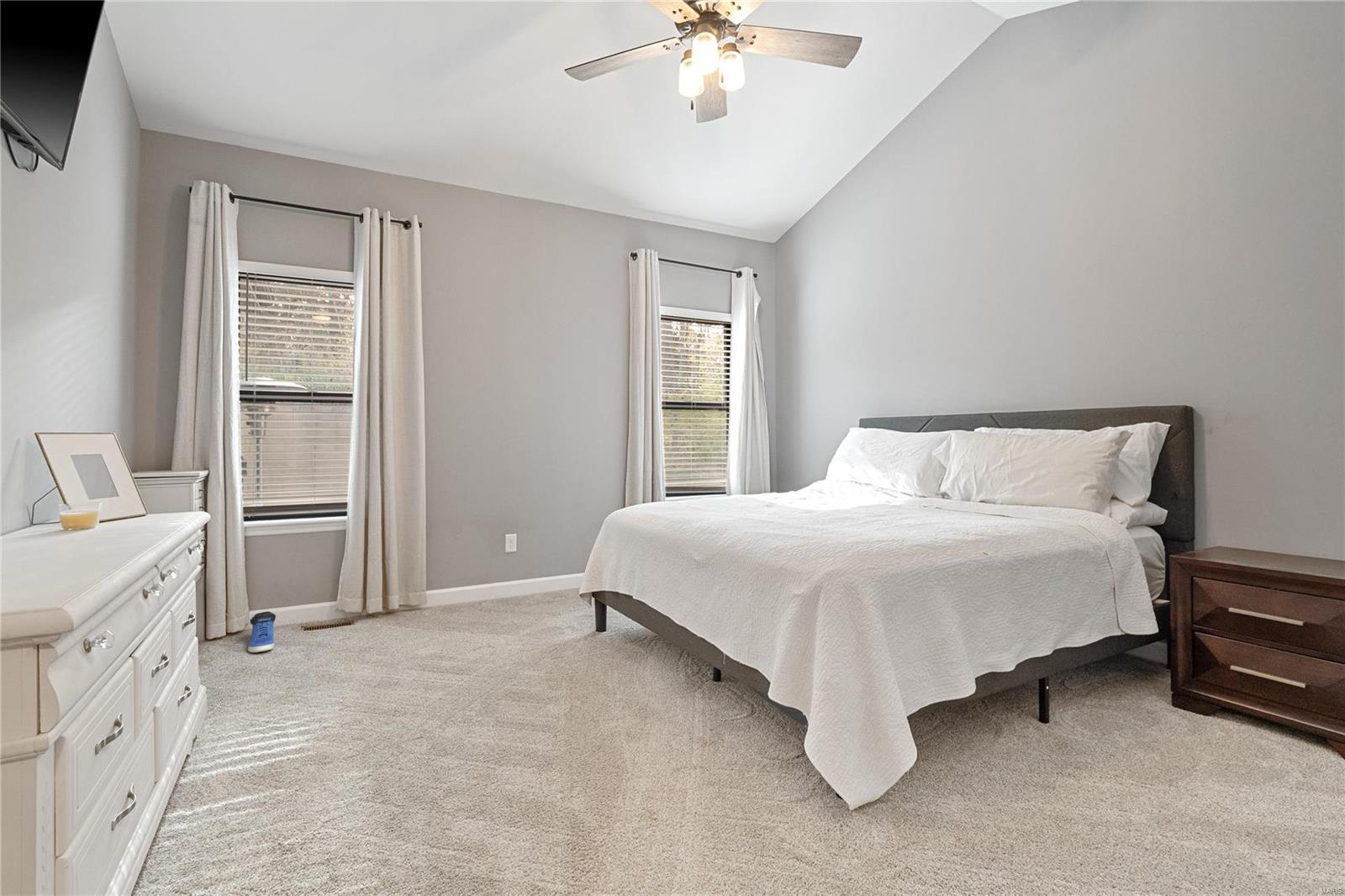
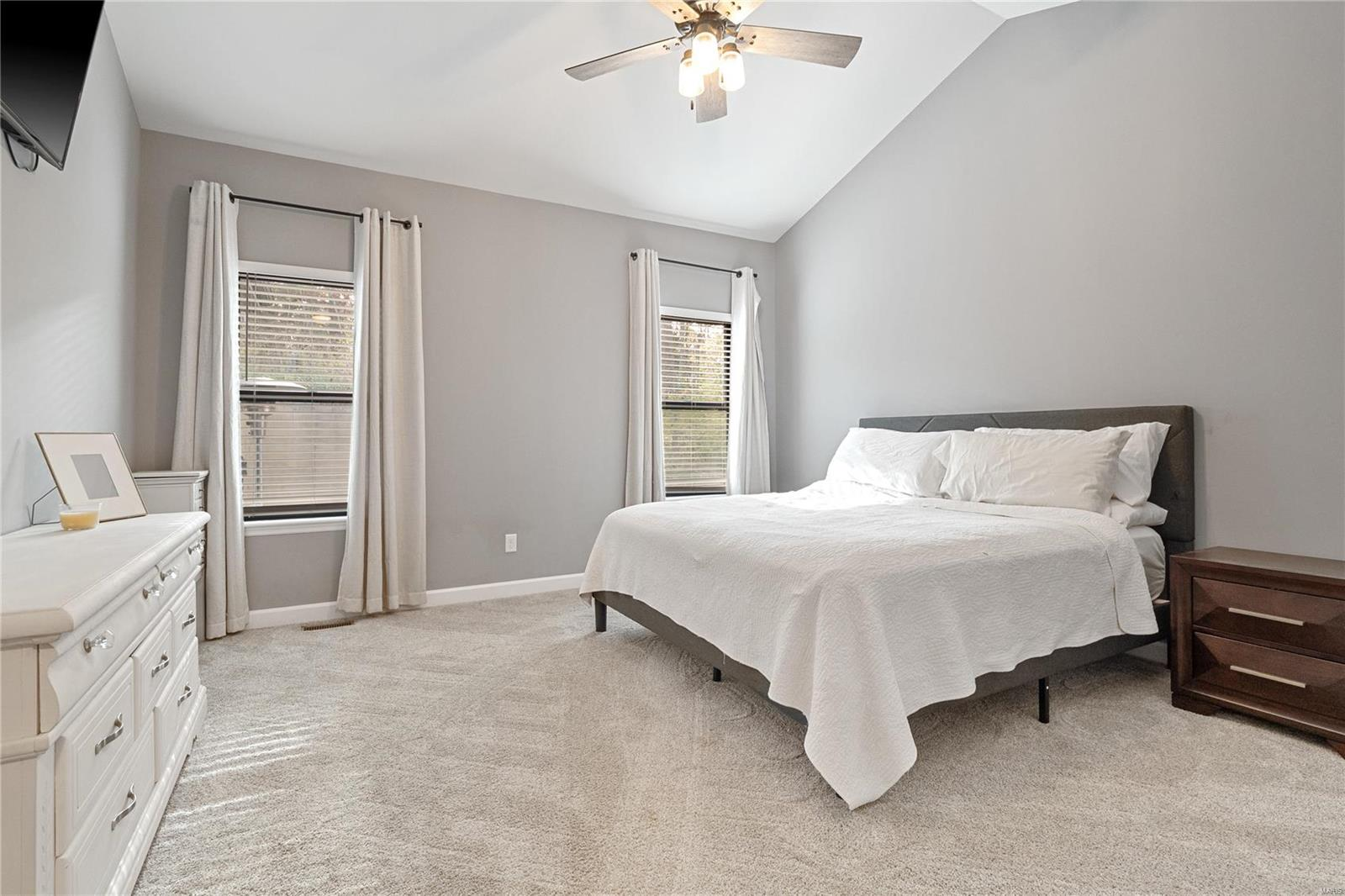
- sneaker (262, 630)
